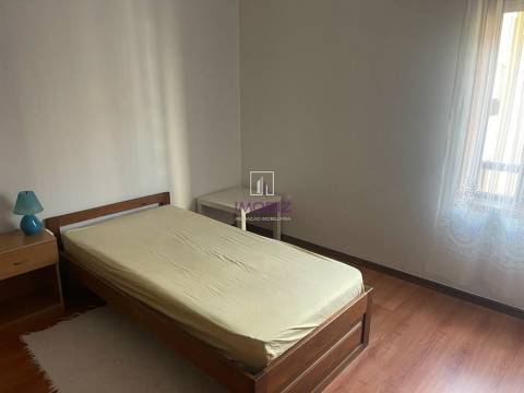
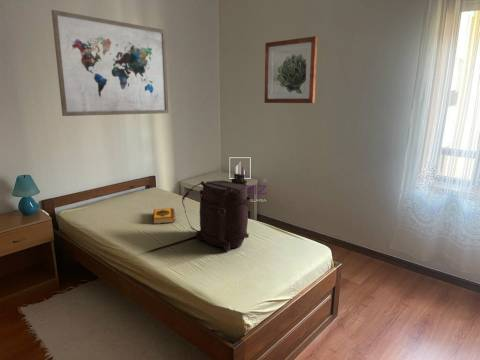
+ hardback book (164, 215)
+ backpack (223, 209)
+ wall art (289, 72)
+ wall art (118, 69)
